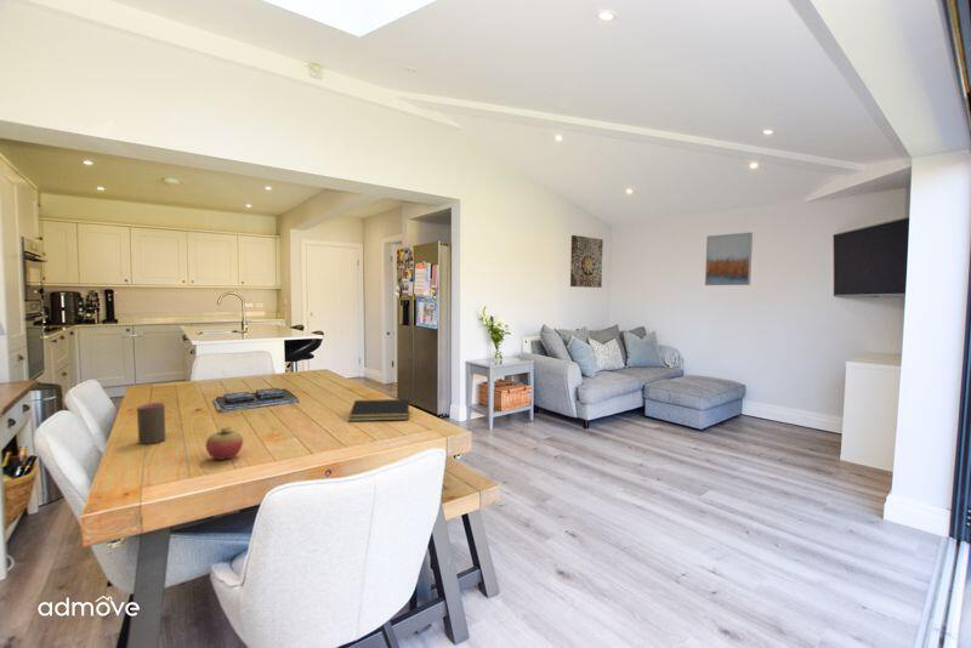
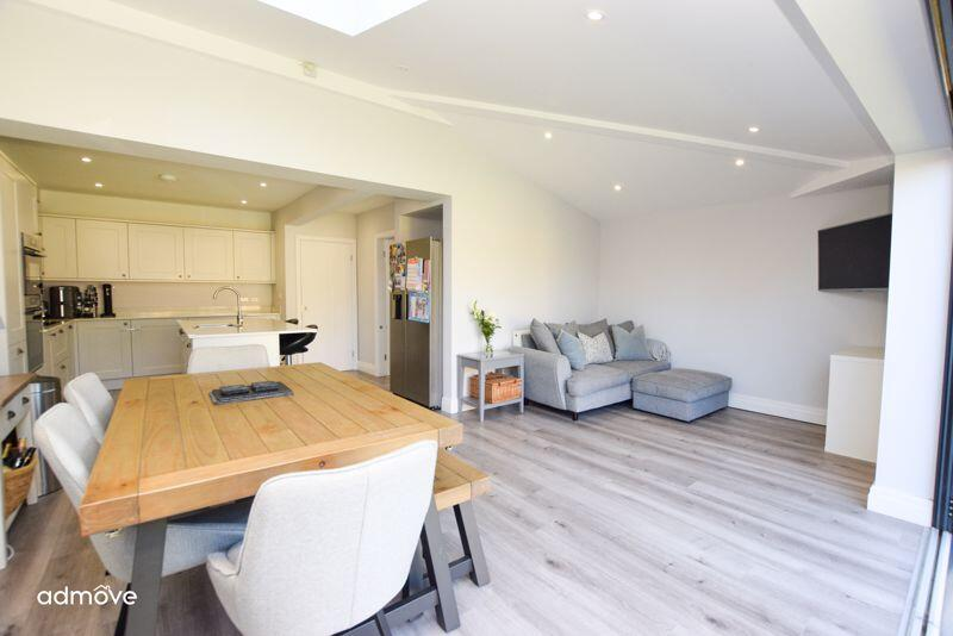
- fruit (225, 440)
- wall art (727, 260)
- notepad (380, 409)
- cup (151, 422)
- wall art (586, 262)
